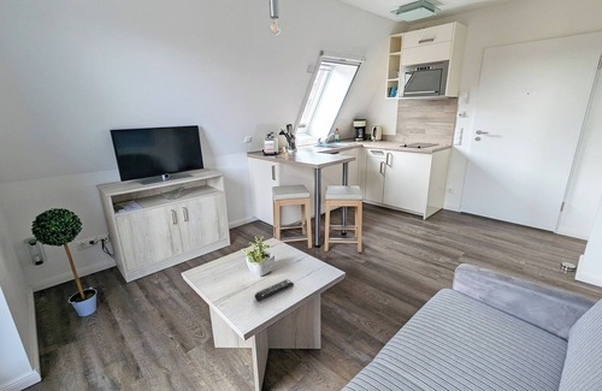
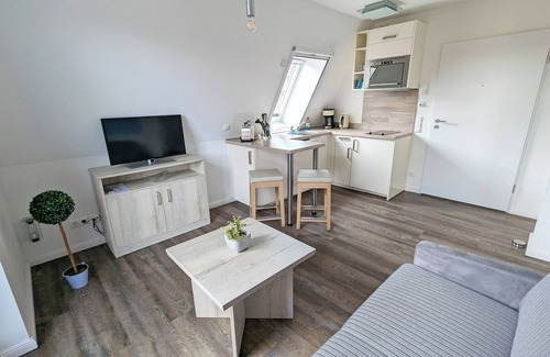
- remote control (275, 289)
